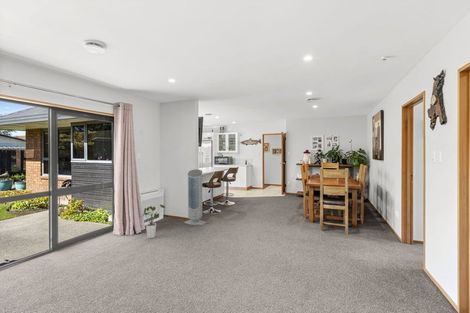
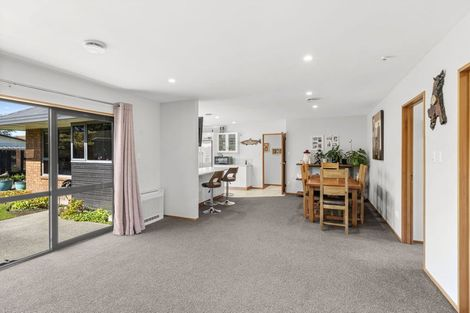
- house plant (152, 221)
- air purifier (195, 196)
